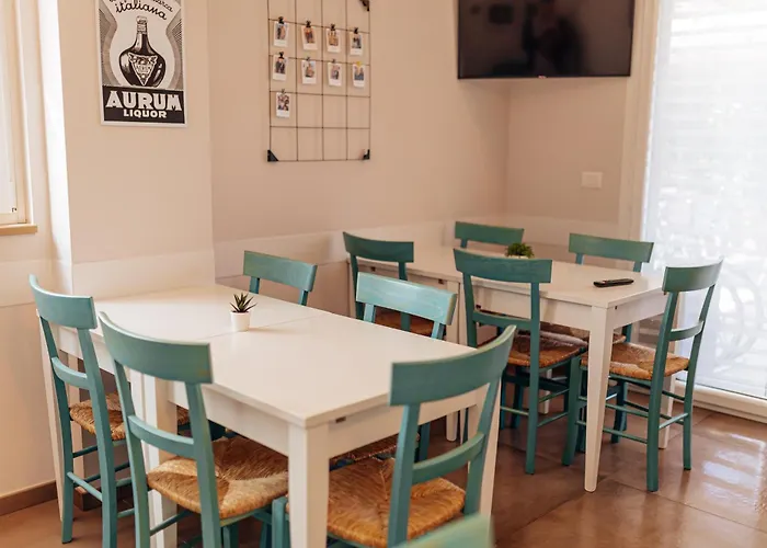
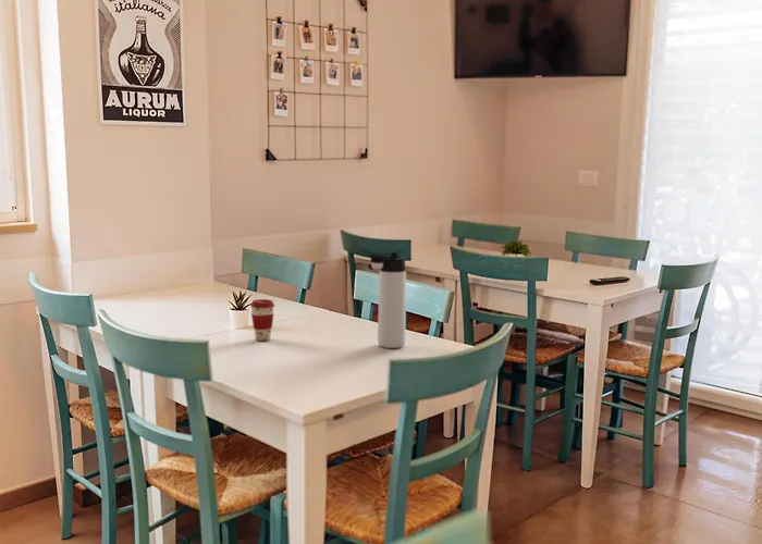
+ coffee cup (262, 320)
+ thermos bottle (386, 299)
